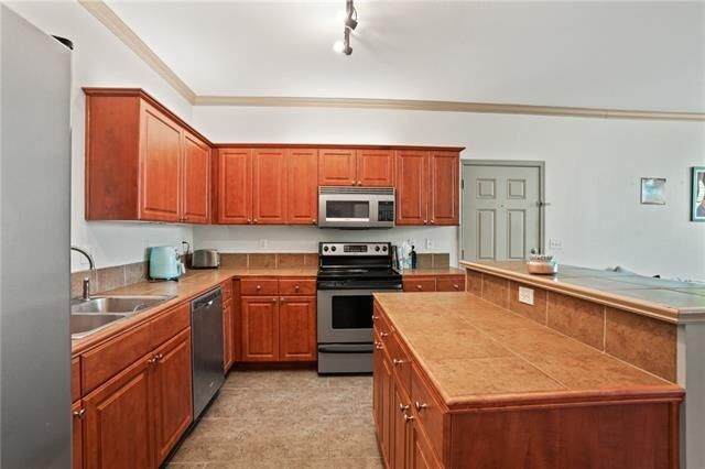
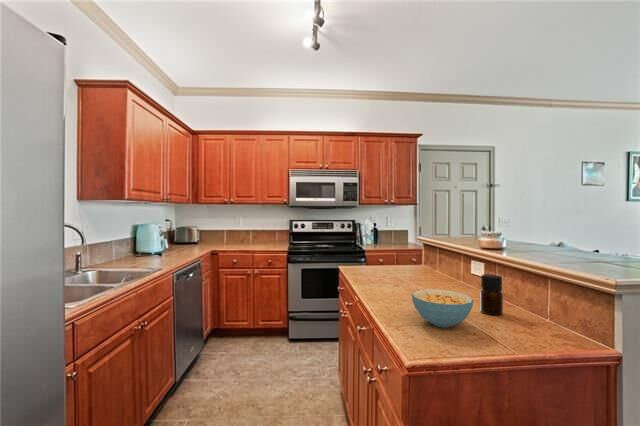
+ bottle (491, 294)
+ cereal bowl (441, 310)
